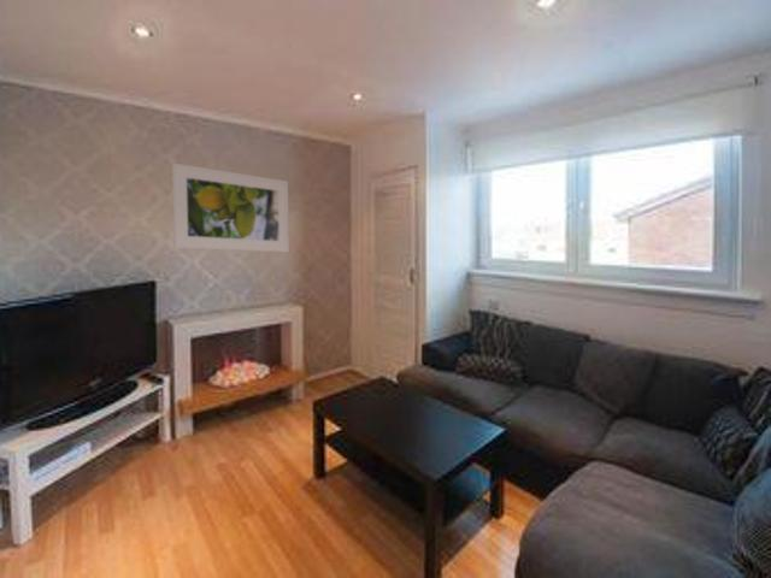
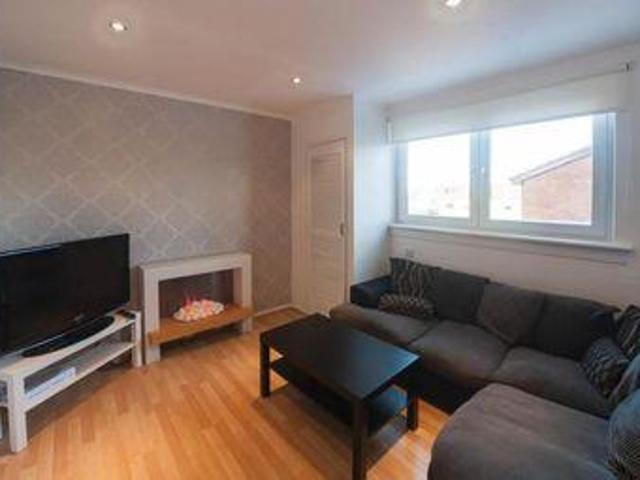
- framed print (235, 211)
